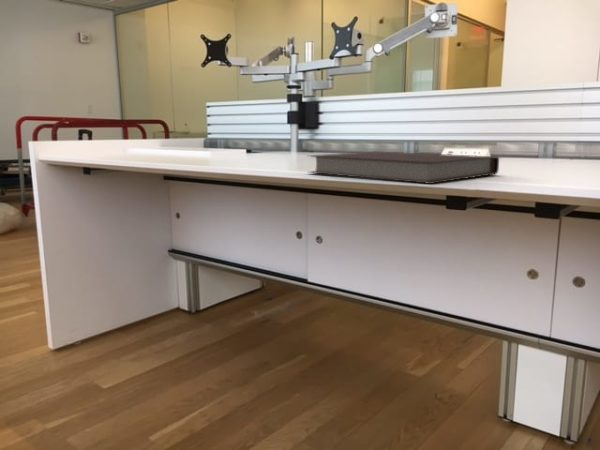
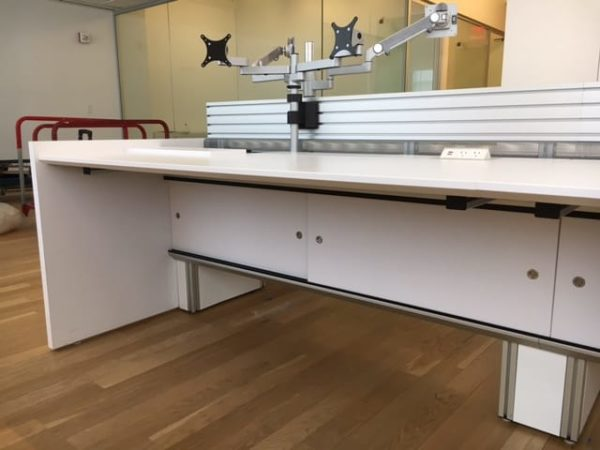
- notebook (400, 164)
